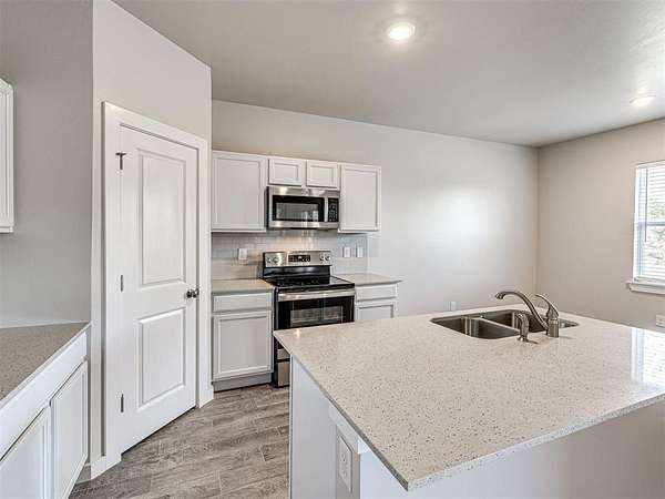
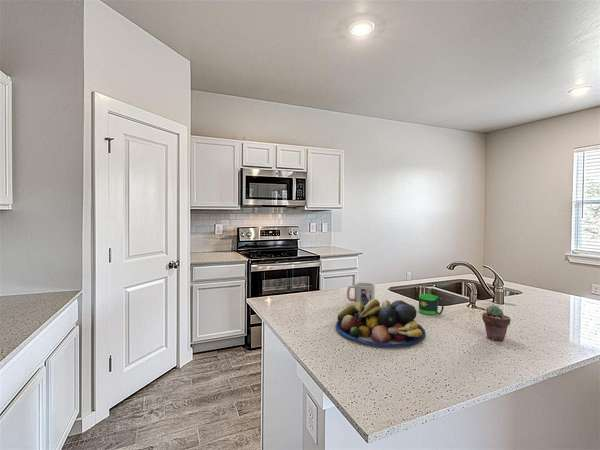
+ mug (431, 304)
+ potted succulent (495, 322)
+ fruit bowl (378, 313)
+ mug (360, 294)
